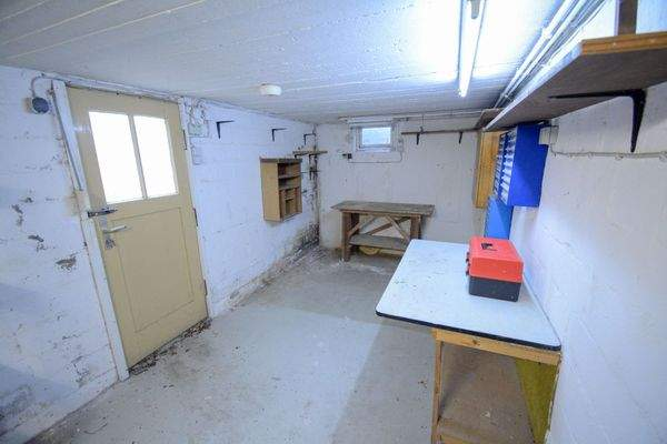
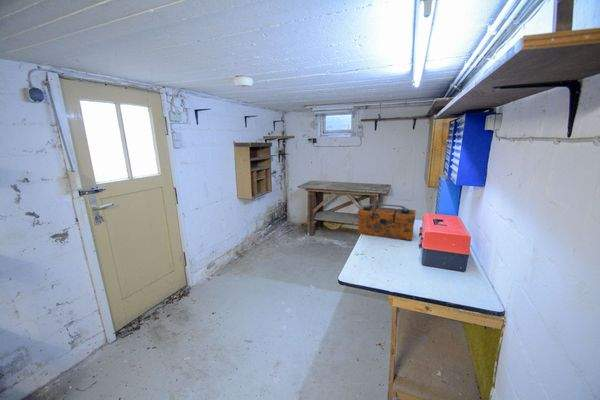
+ tool box (386, 220)
